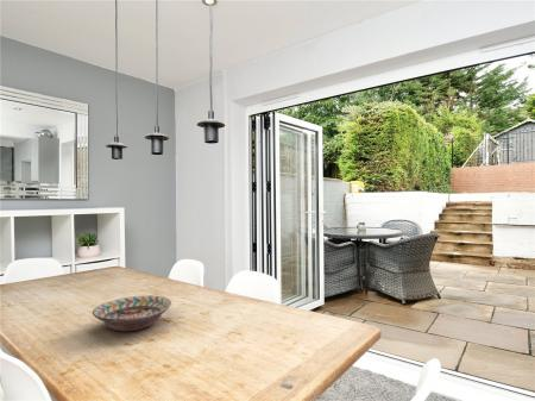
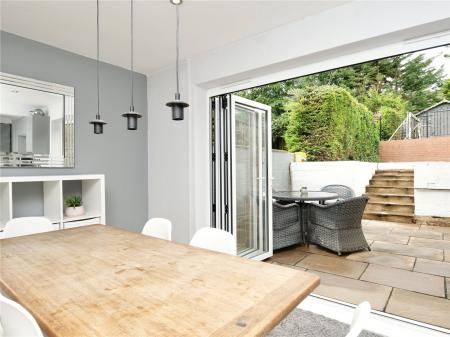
- decorative bowl (133, 315)
